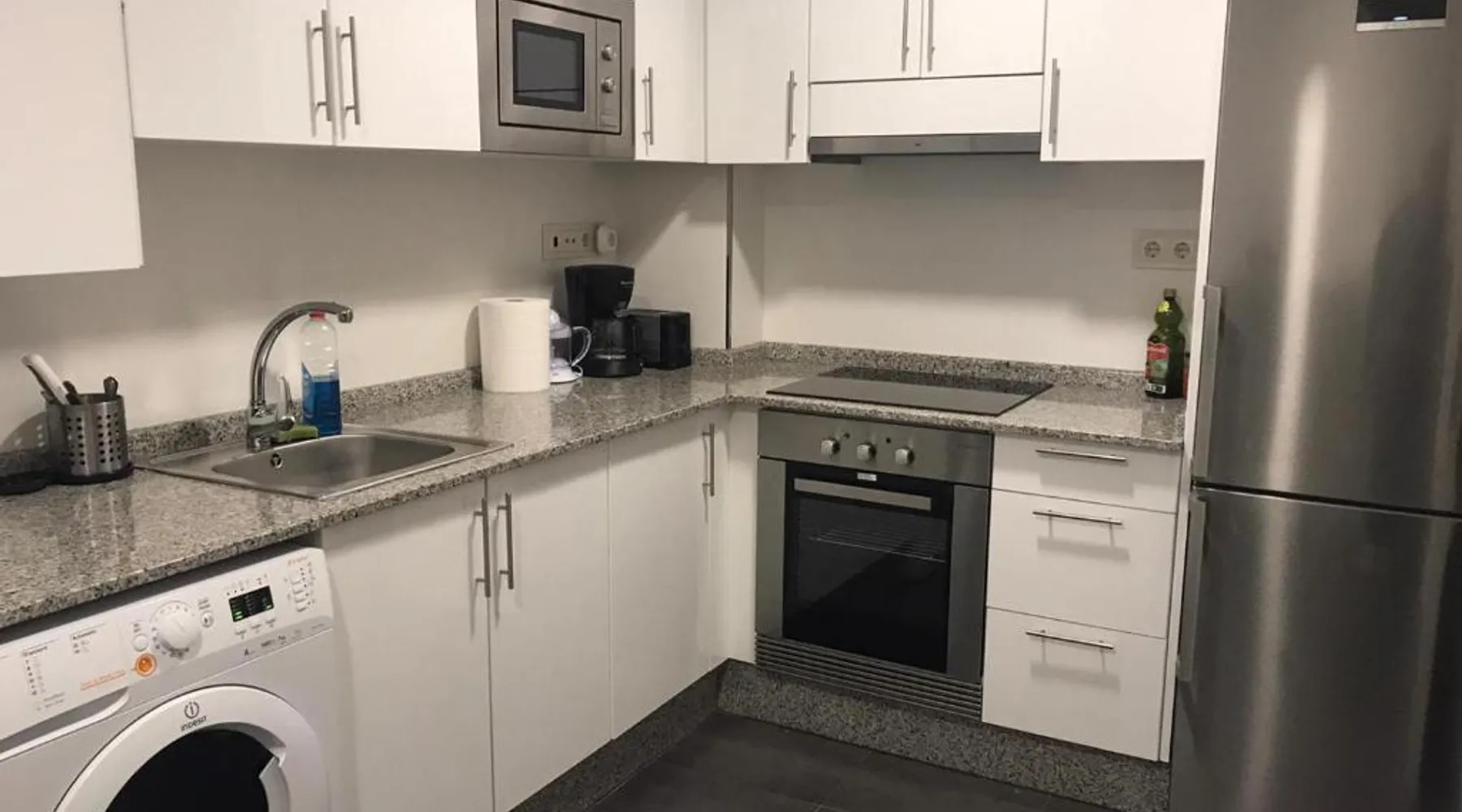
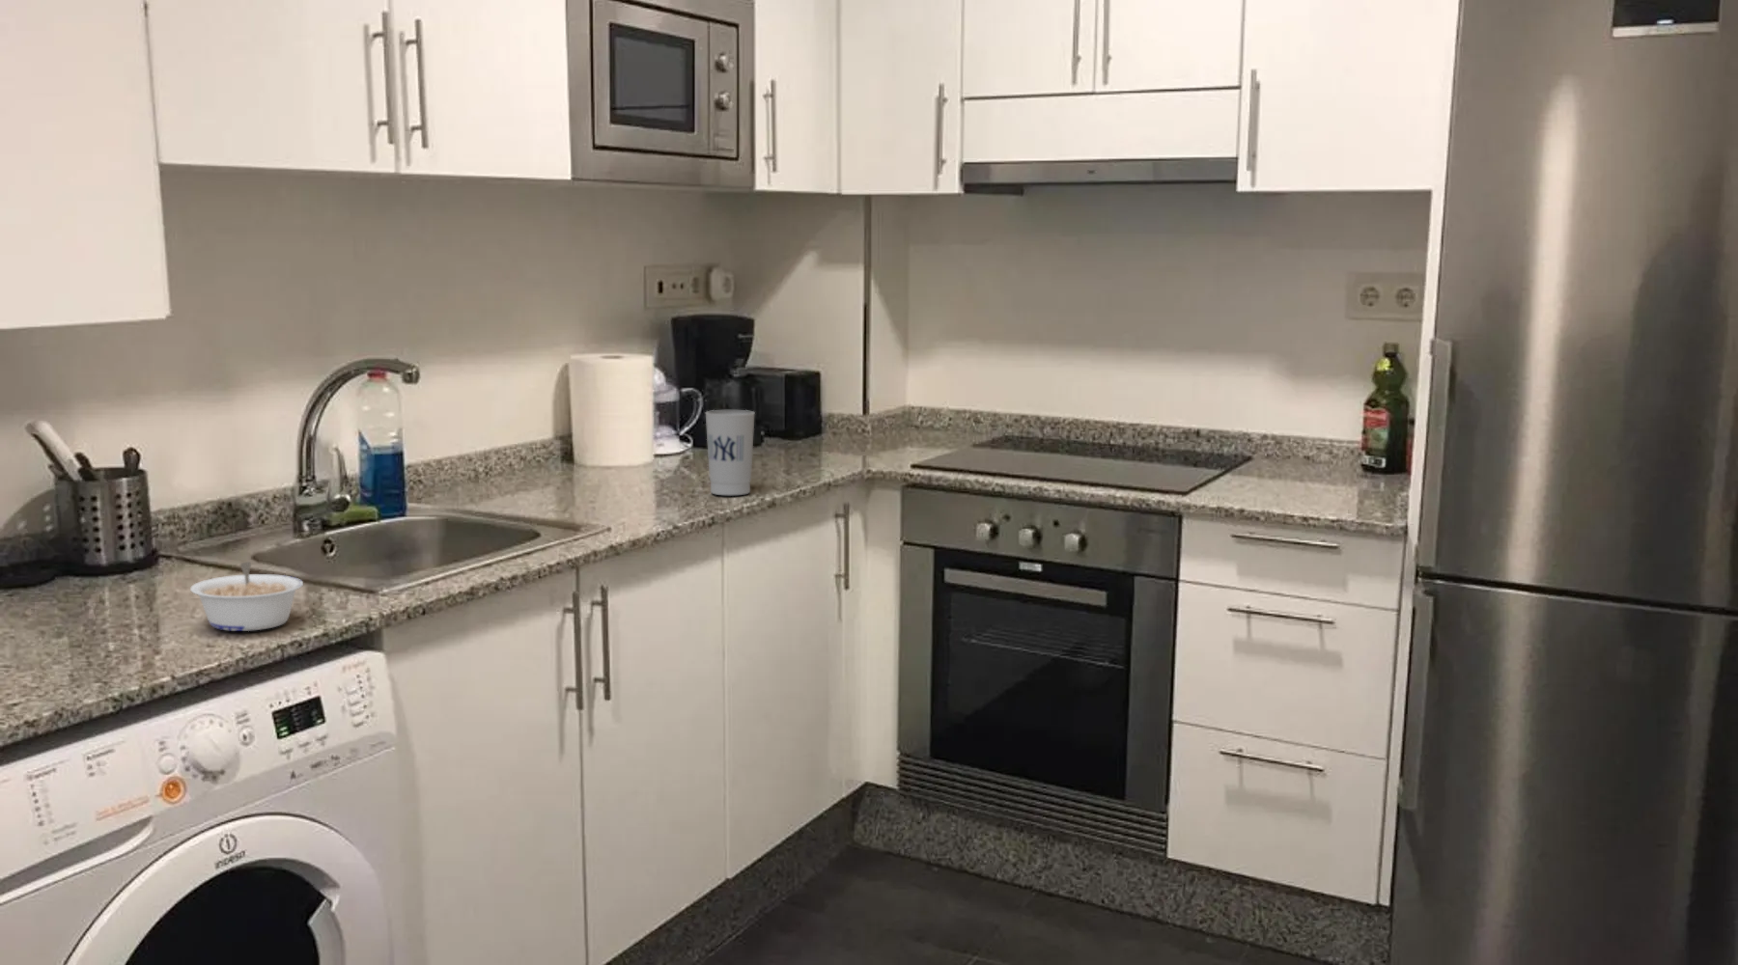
+ cup (730, 453)
+ legume (245, 599)
